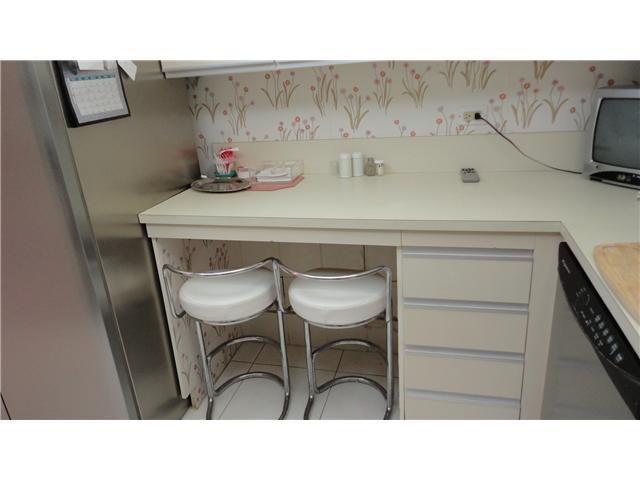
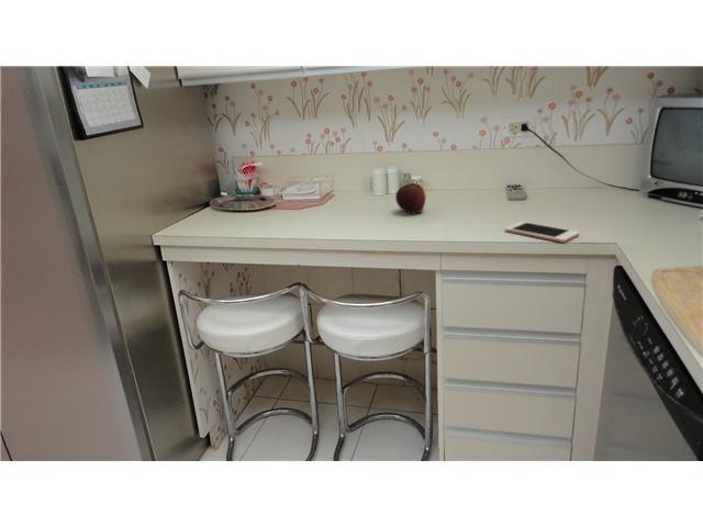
+ fruit (411, 198)
+ cell phone (540, 231)
